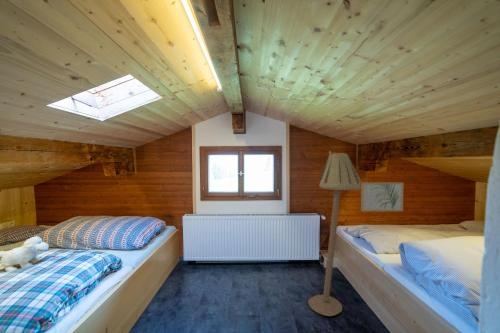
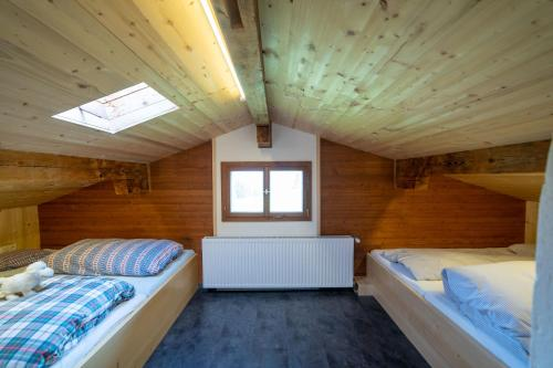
- wall art (382, 196)
- floor lamp (334, 229)
